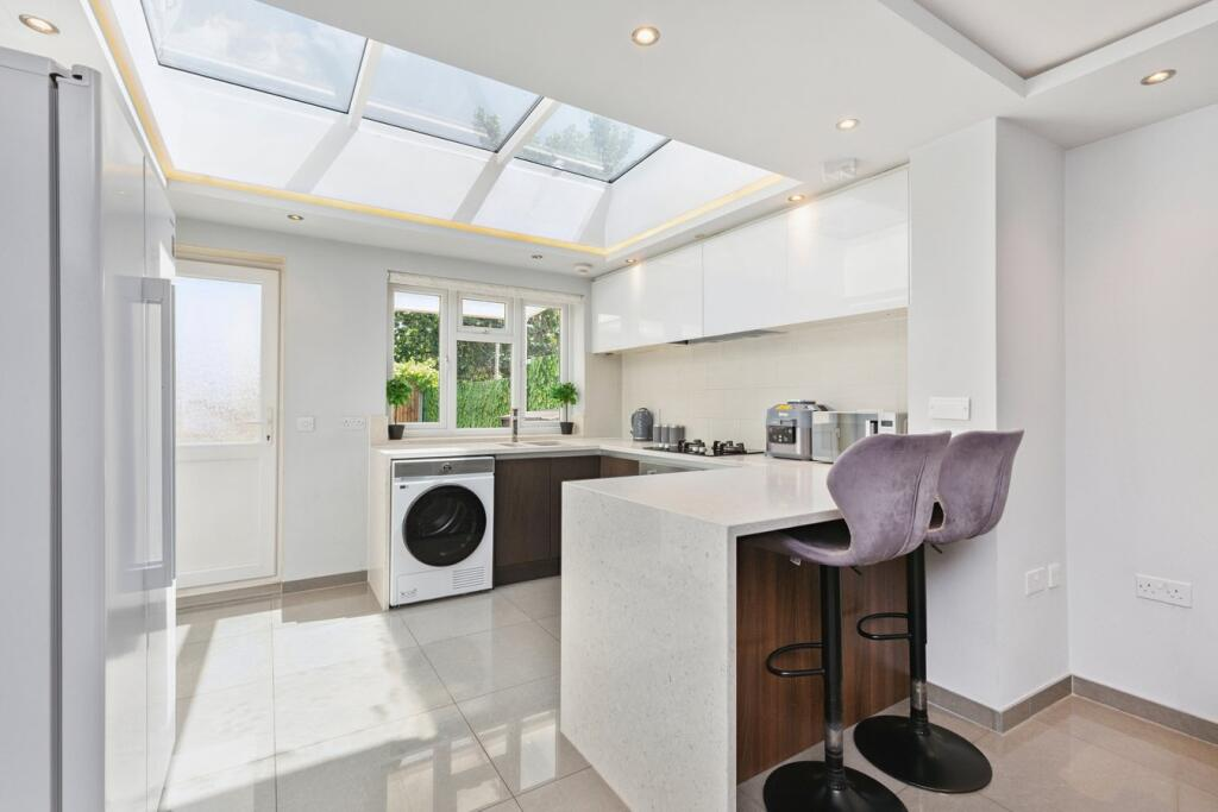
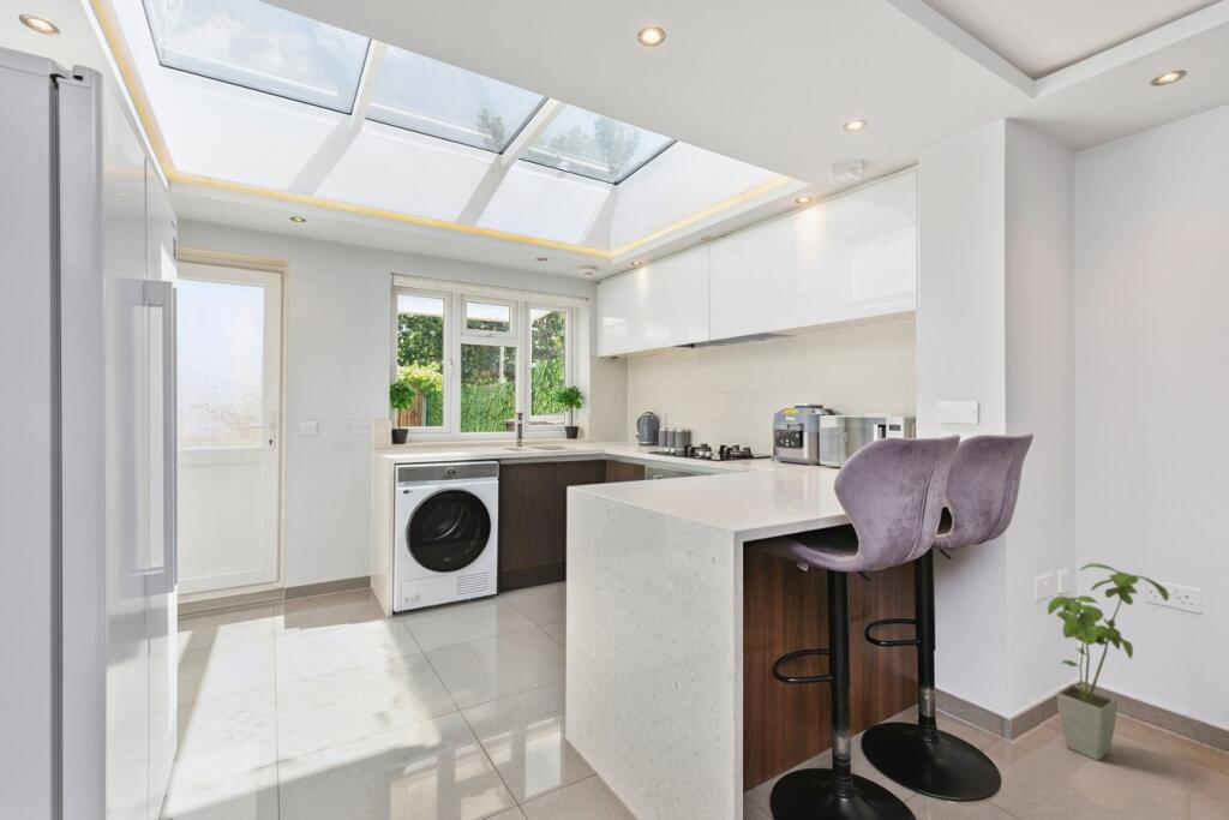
+ house plant (1102, 657)
